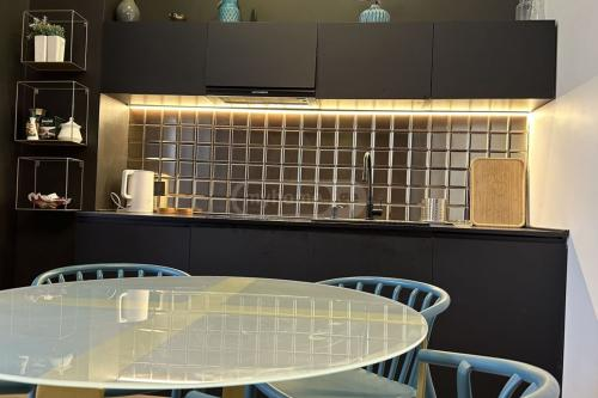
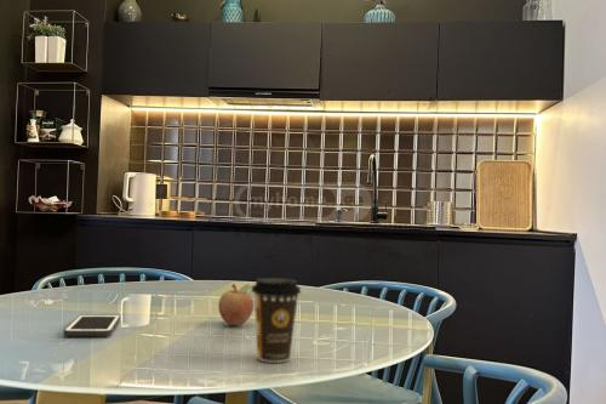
+ fruit (236, 303)
+ cell phone (93, 324)
+ coffee cup (274, 319)
